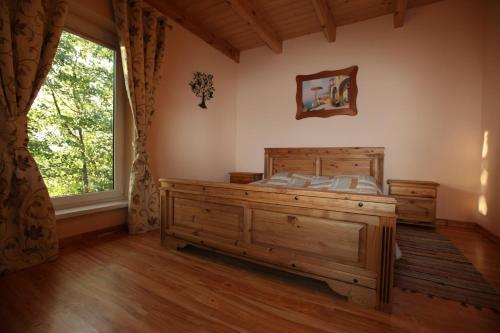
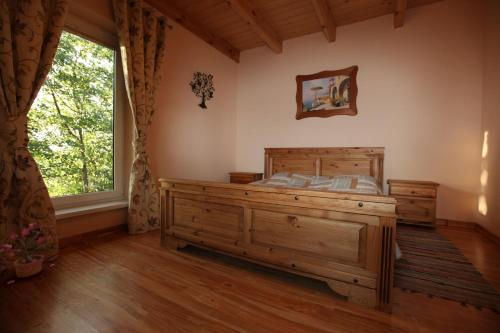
+ potted plant (26, 249)
